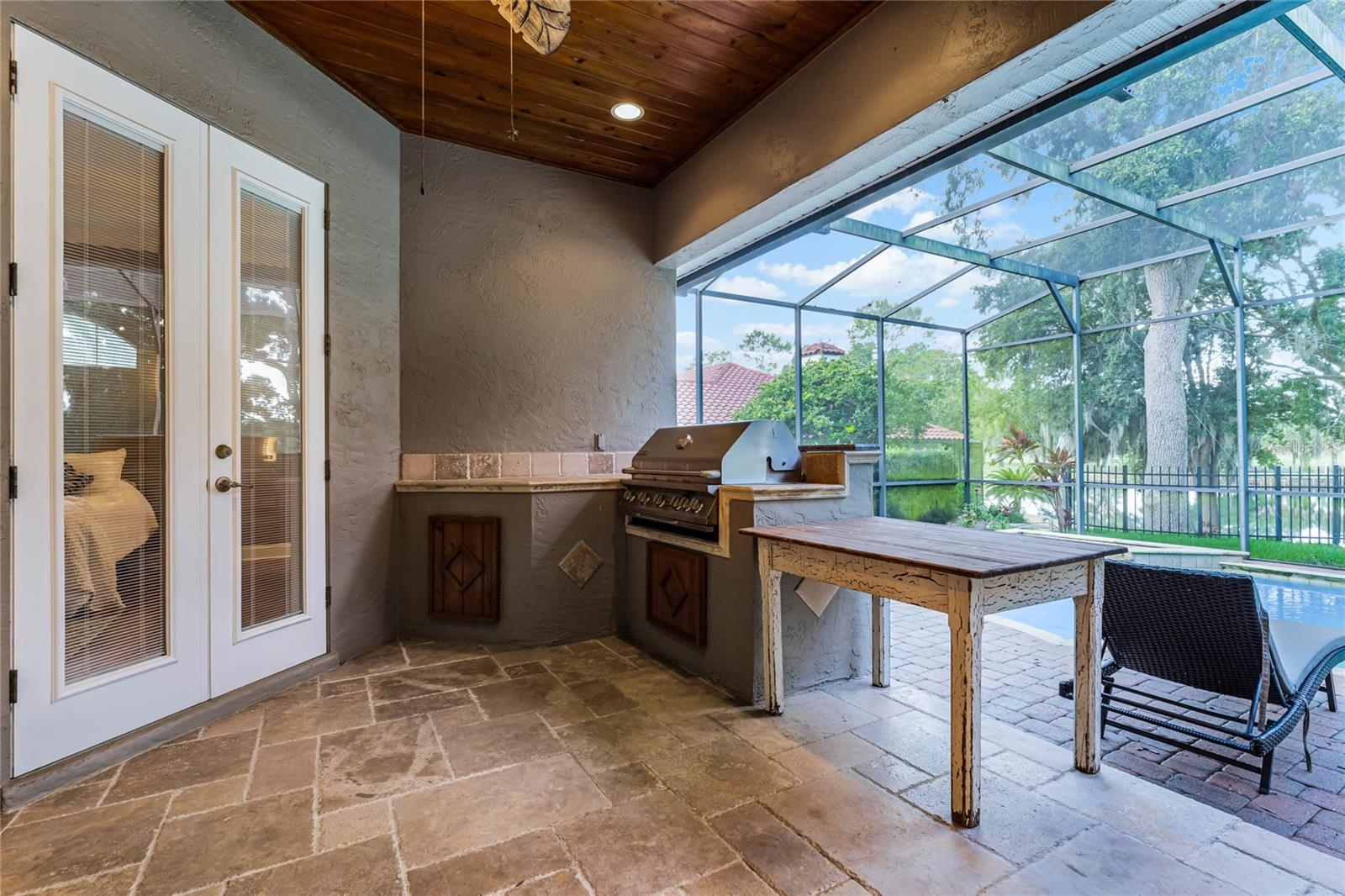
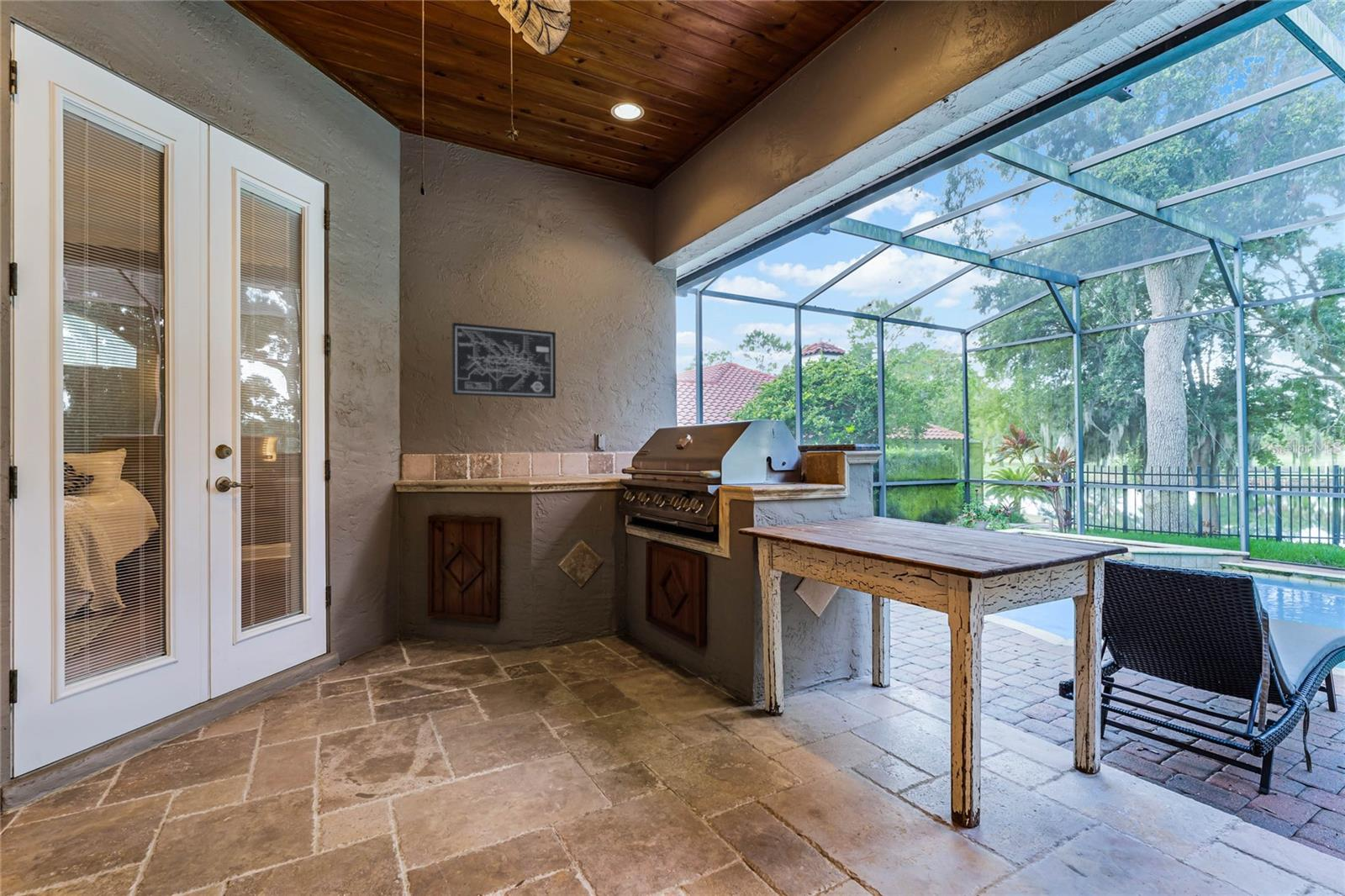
+ wall art (505, 362)
